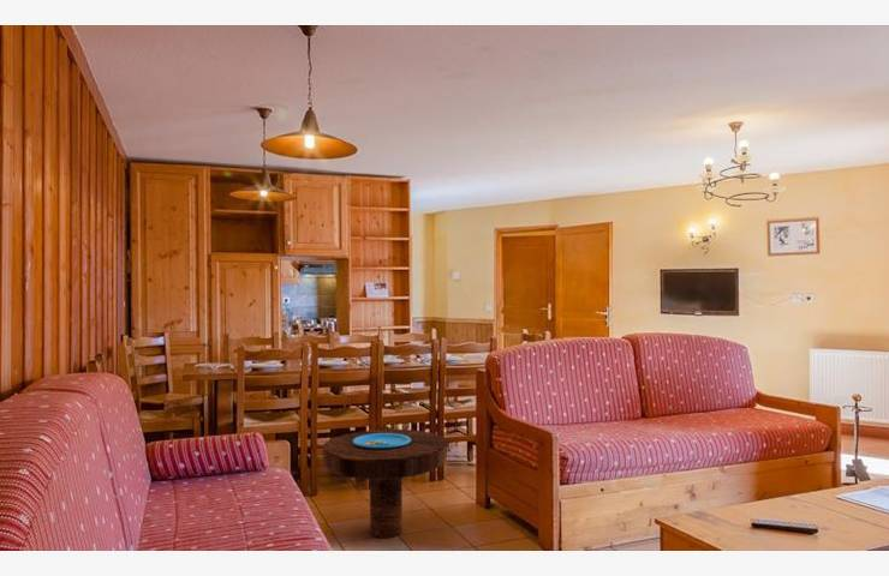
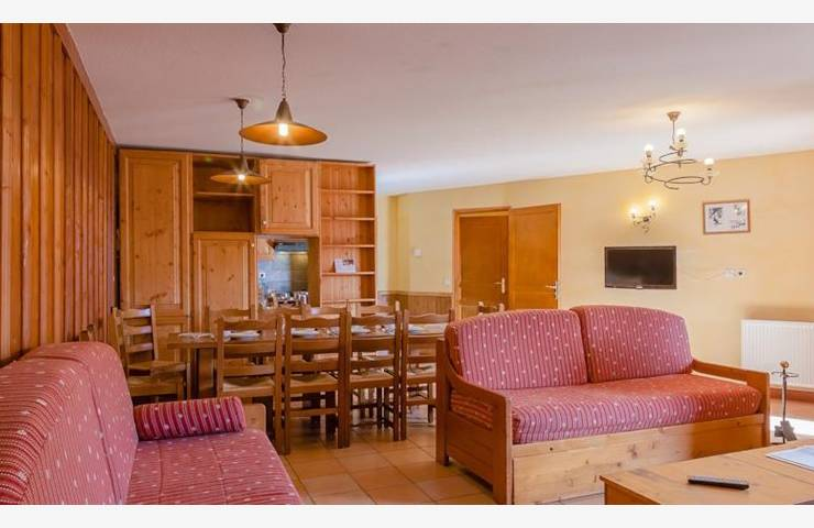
- side table (386, 485)
